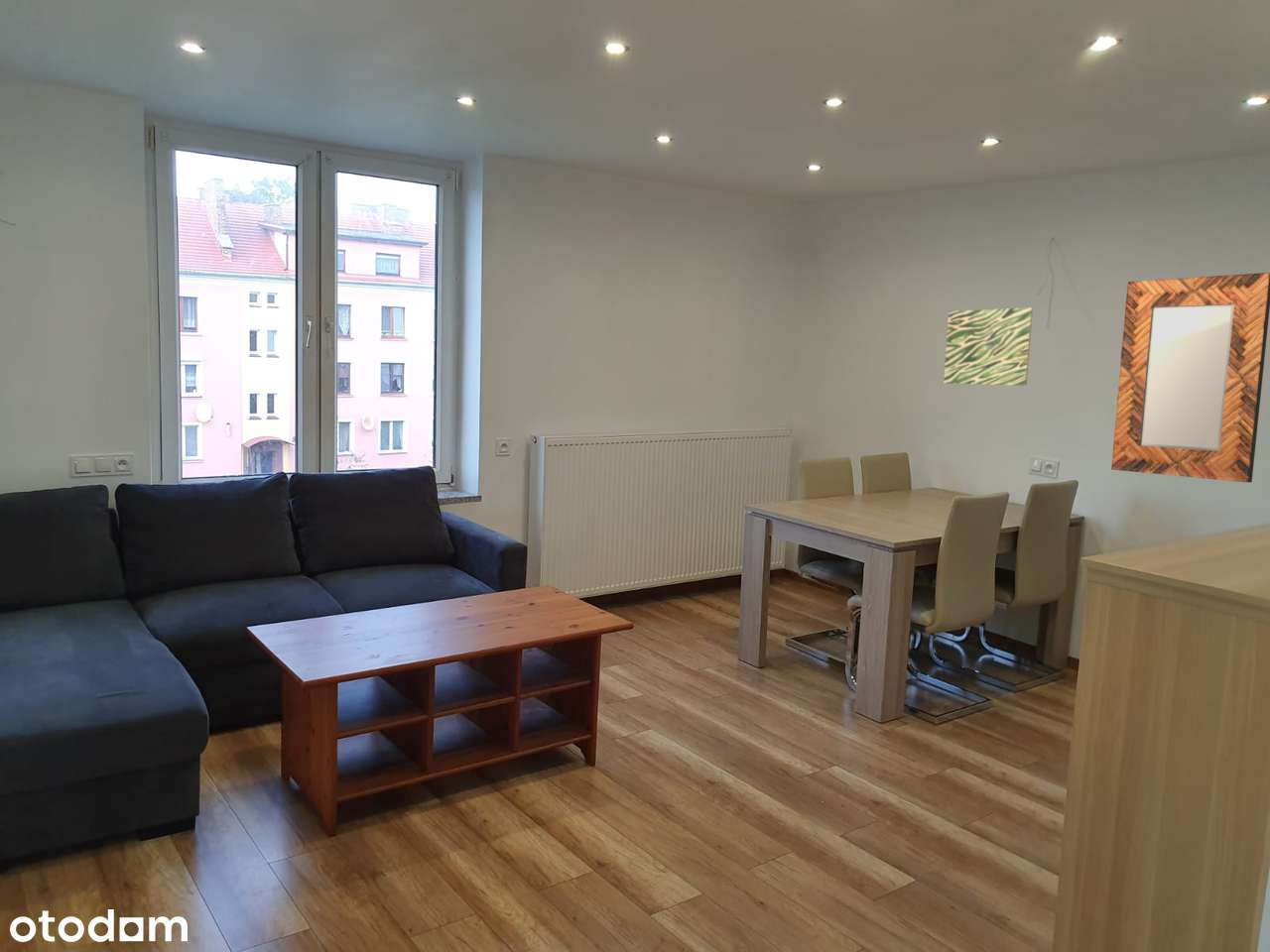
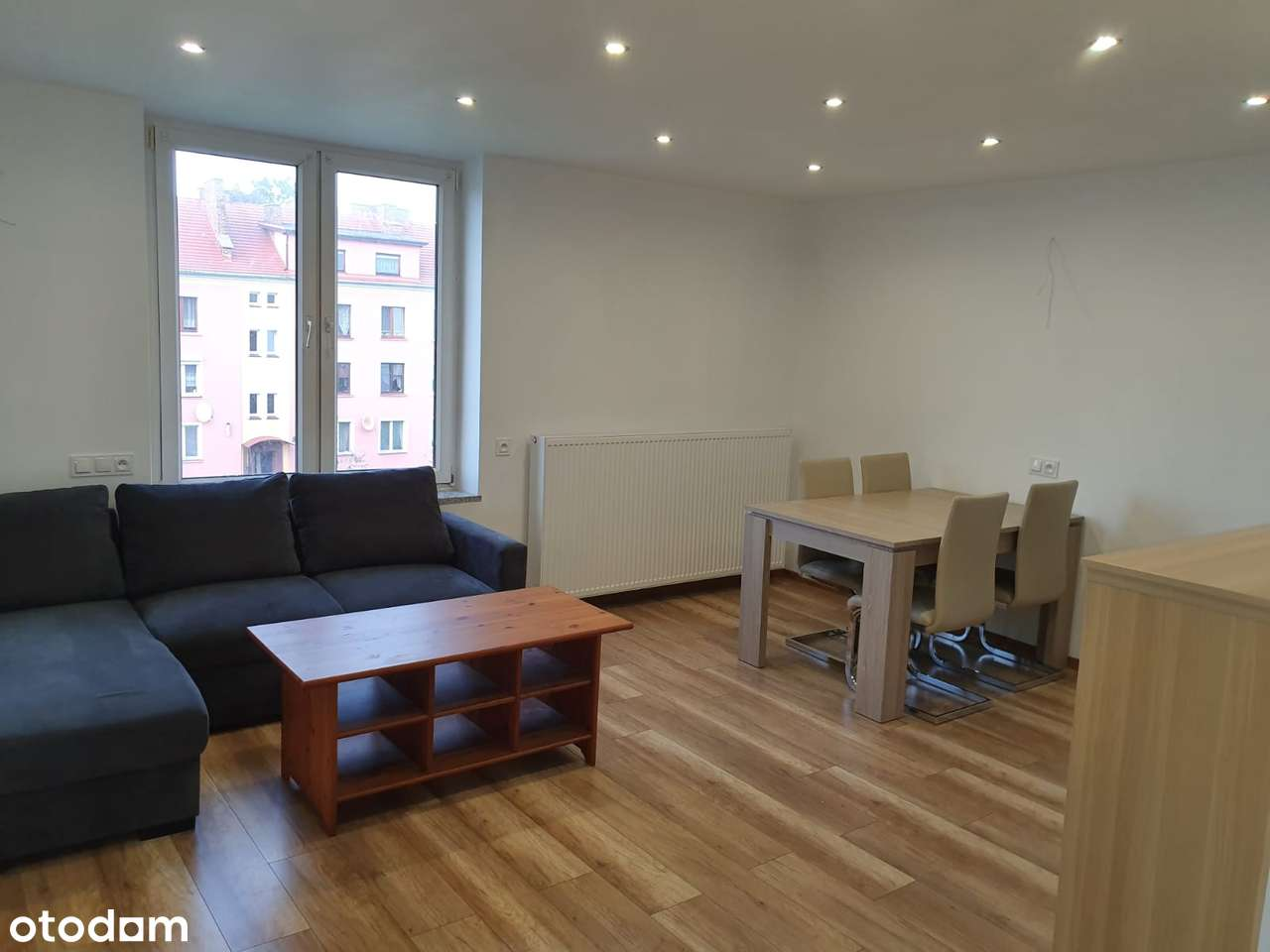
- wall art (986, 347)
- home mirror (1187, 377)
